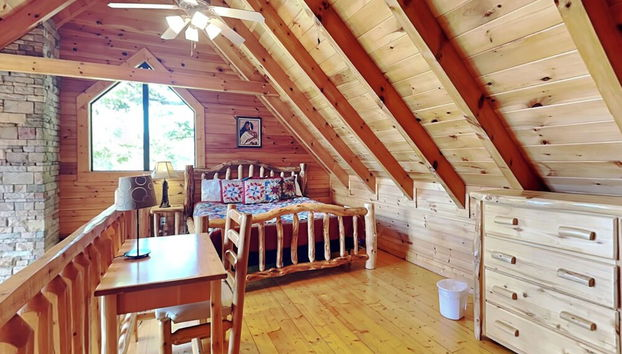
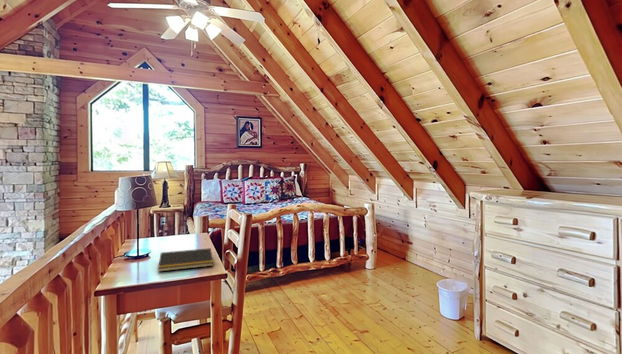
+ notepad (186, 258)
